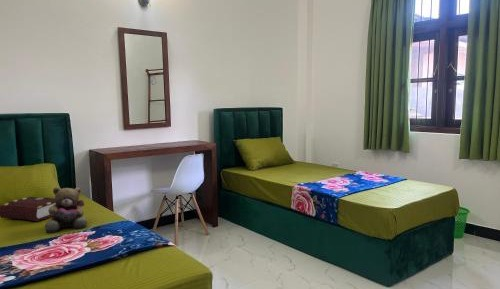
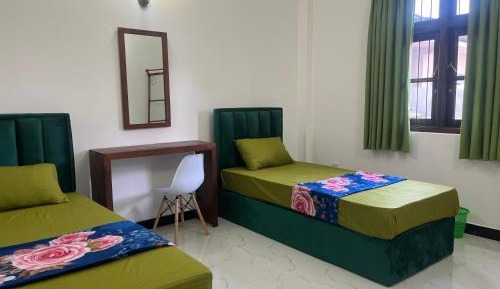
- teddy bear (64, 207)
- book (33, 208)
